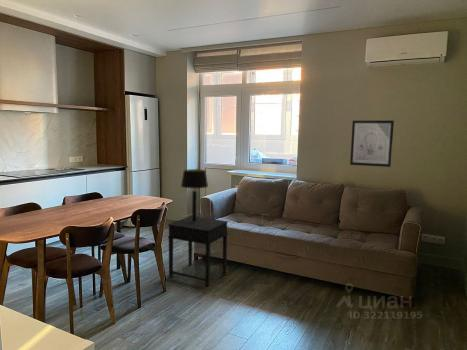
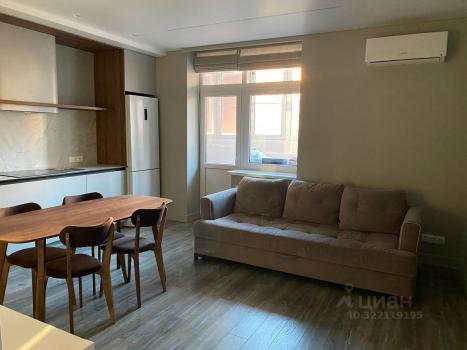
- table lamp (194, 195)
- wall art (371, 143)
- side table (201, 243)
